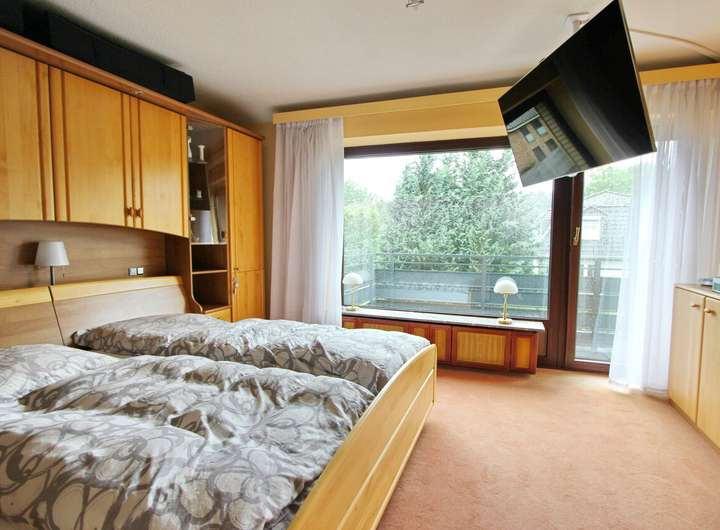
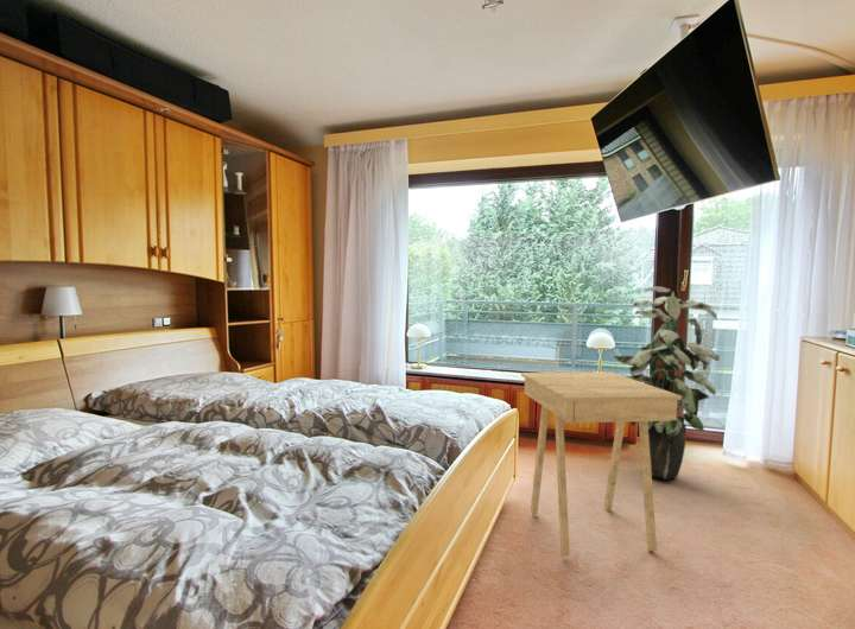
+ indoor plant (661, 380)
+ side table (610, 460)
